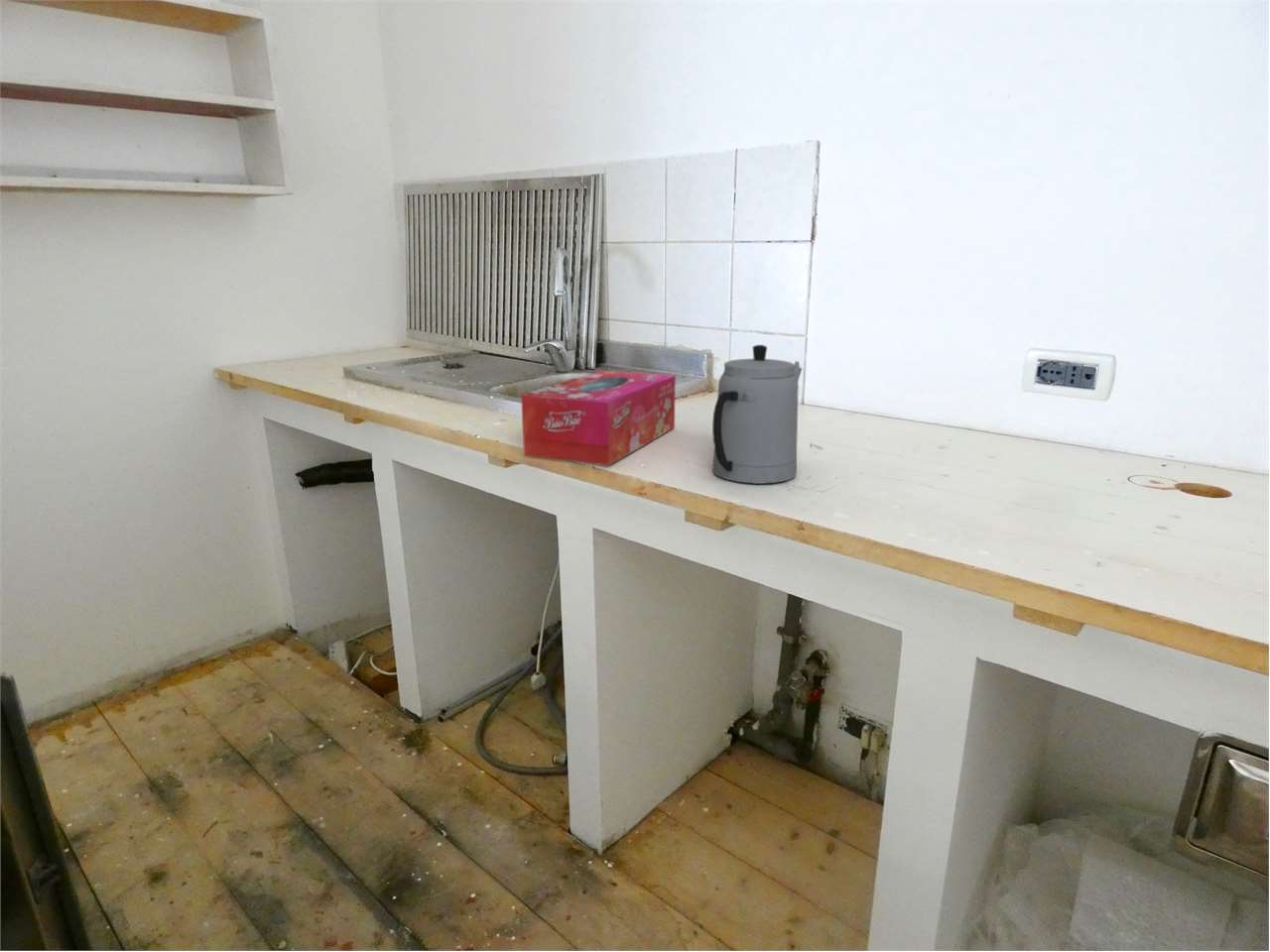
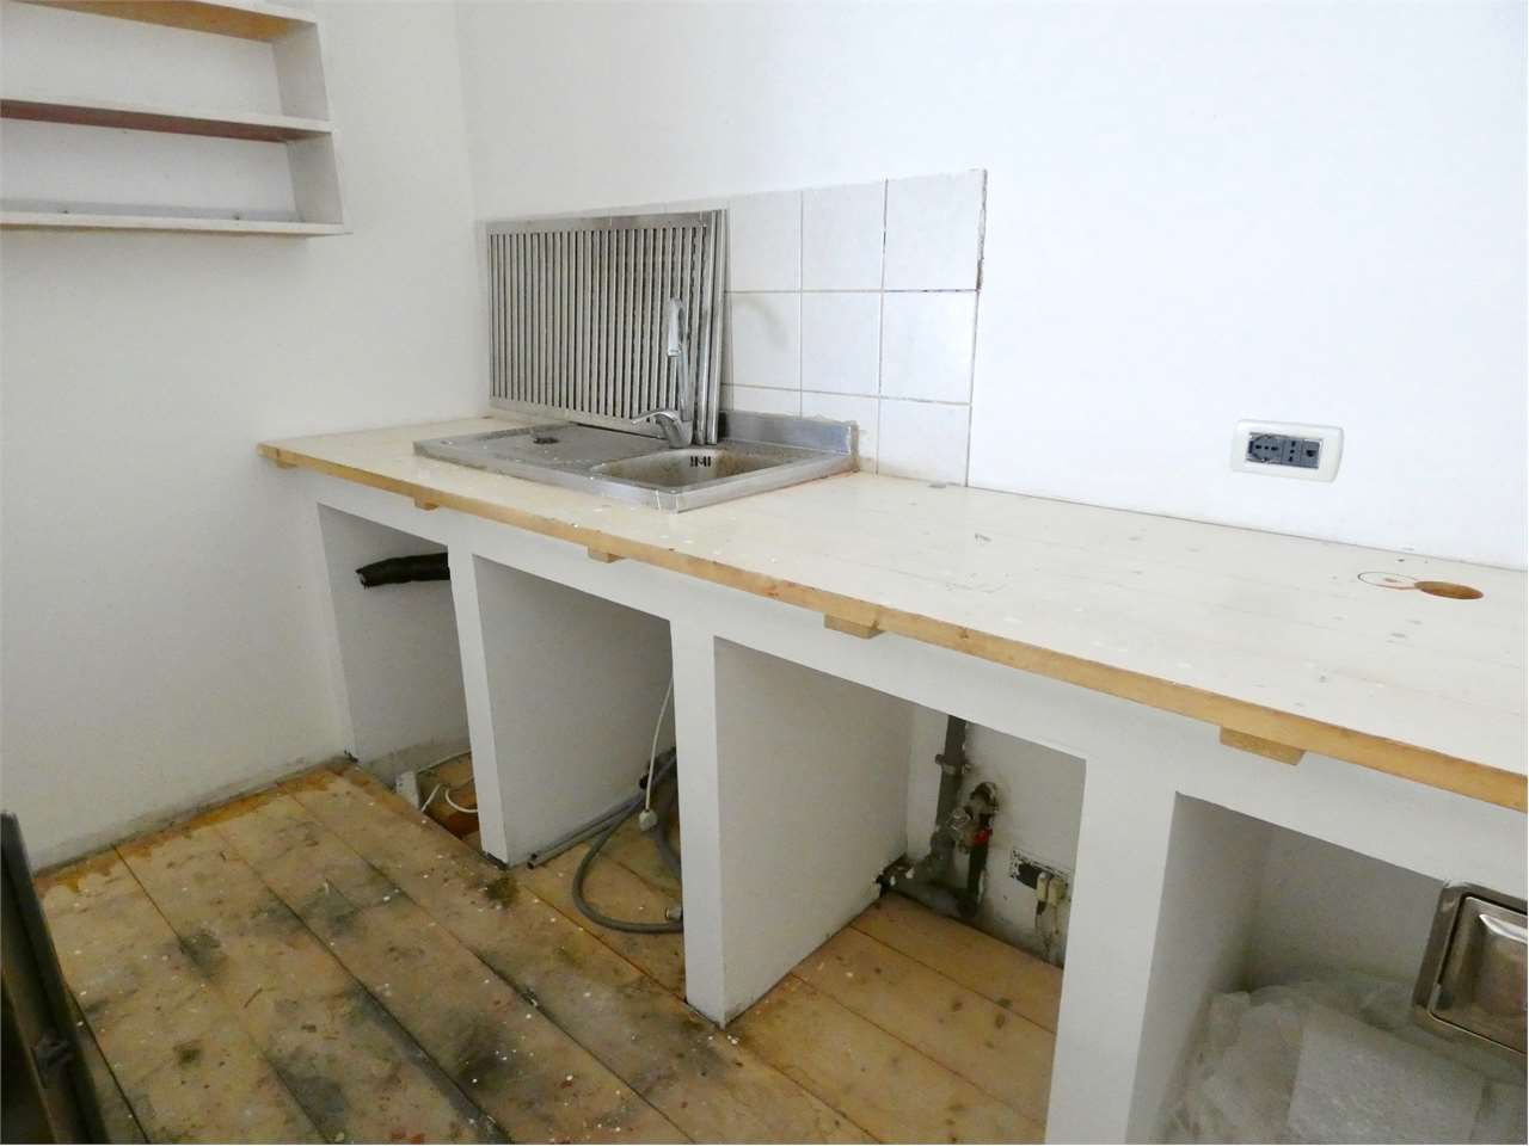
- teapot (760, 409)
- tissue box (604, 413)
